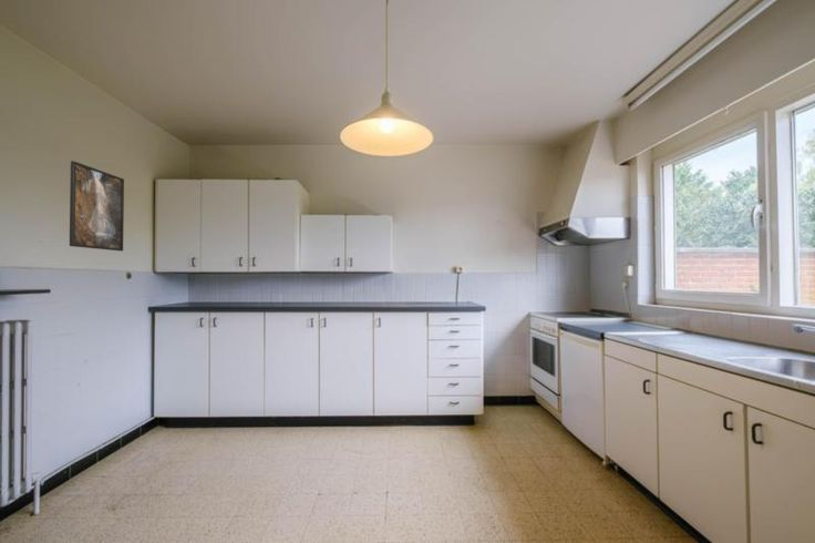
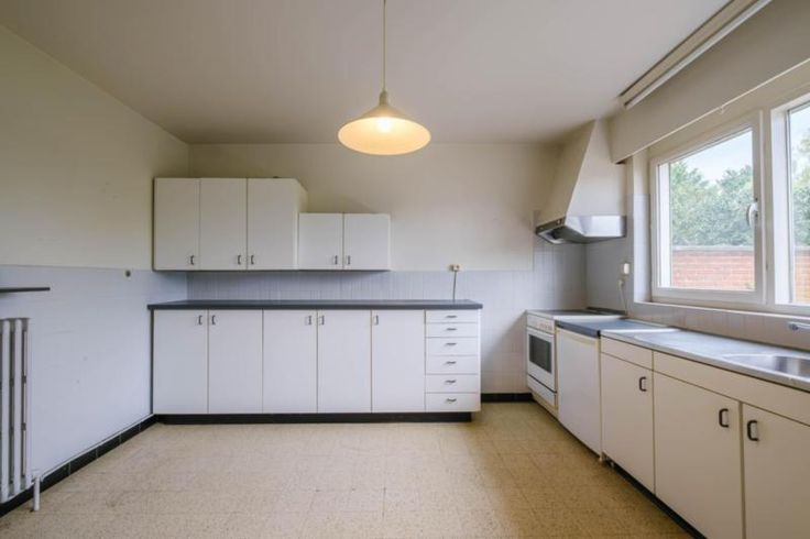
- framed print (99, 209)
